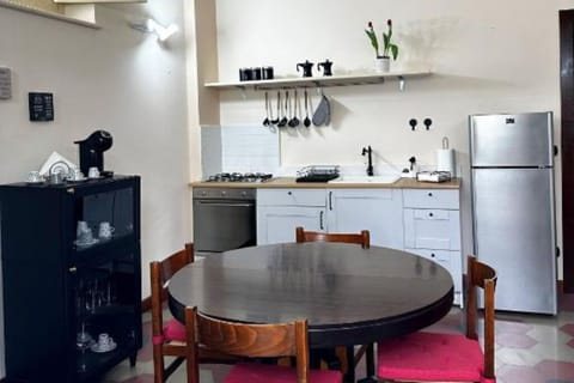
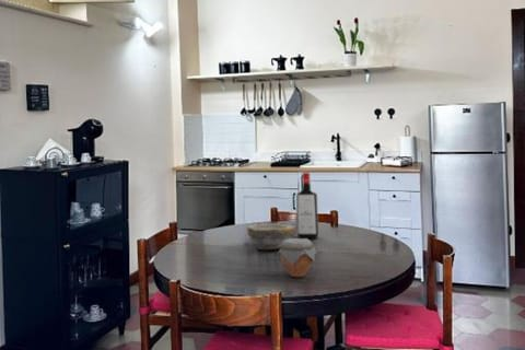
+ bowl (271, 236)
+ liquor bottle (306, 205)
+ jar (298, 257)
